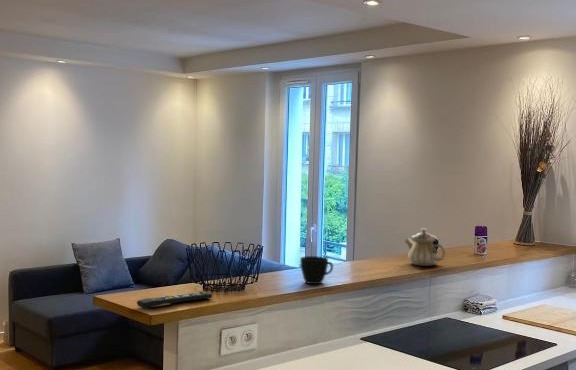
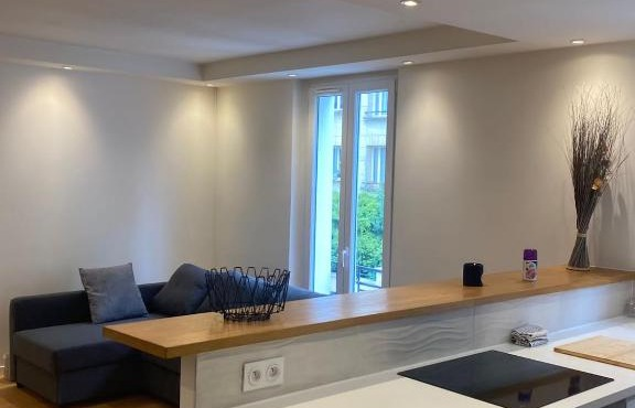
- teapot (425, 246)
- remote control (175, 299)
- cup (314, 270)
